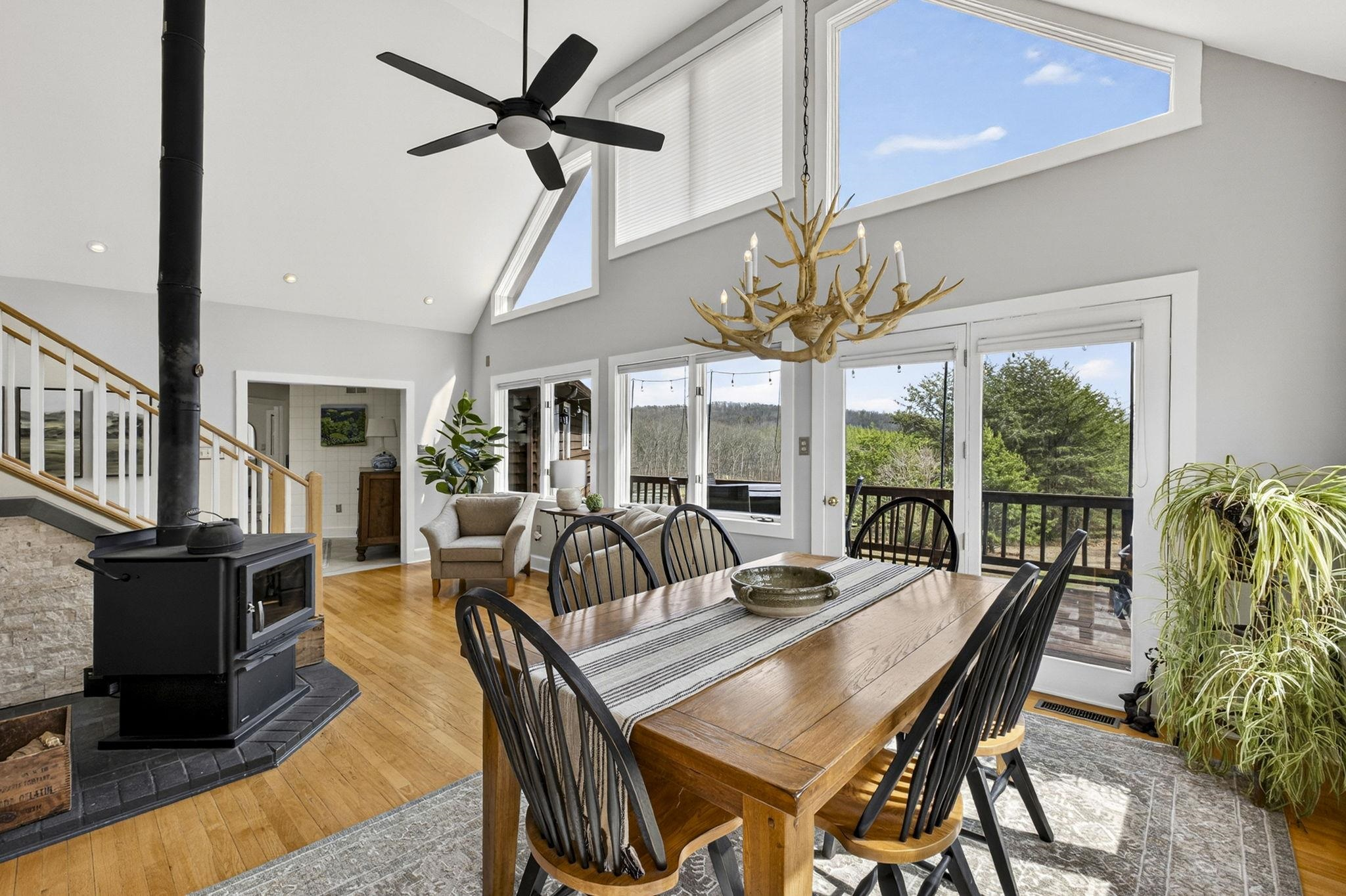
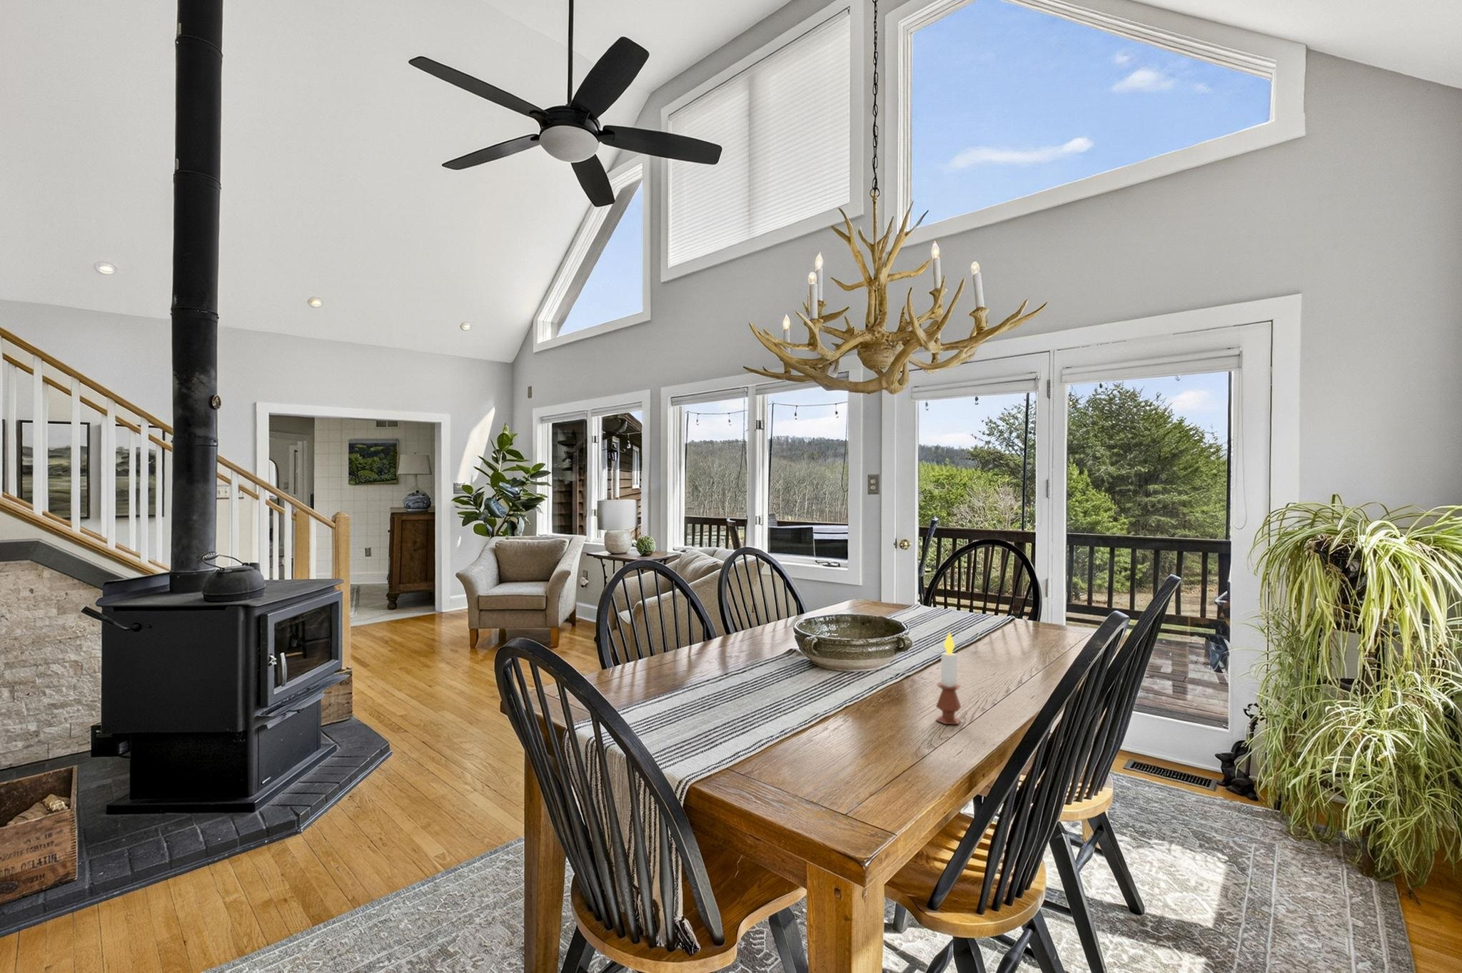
+ candle (948, 675)
